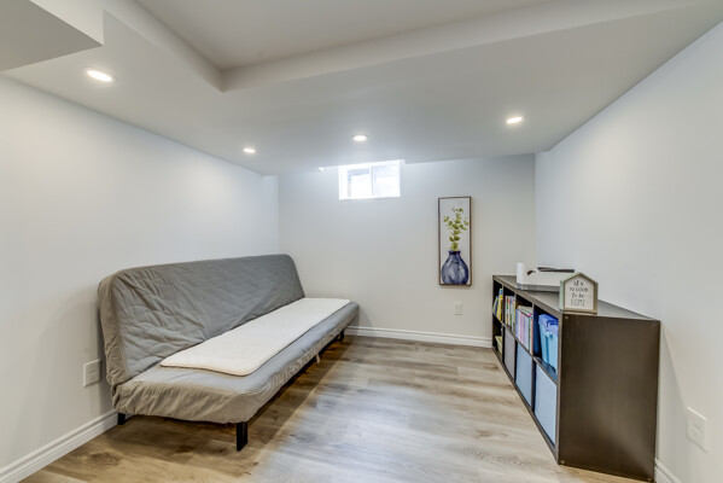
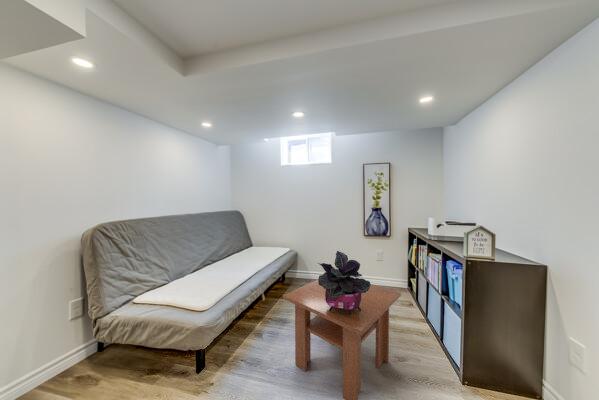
+ potted plant (343, 281)
+ coffee table (342, 328)
